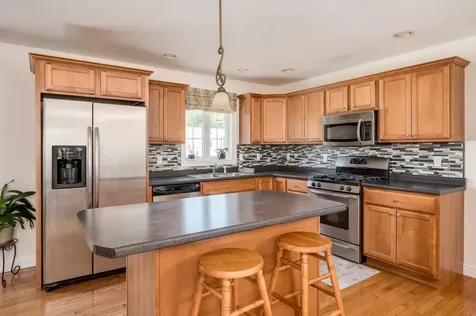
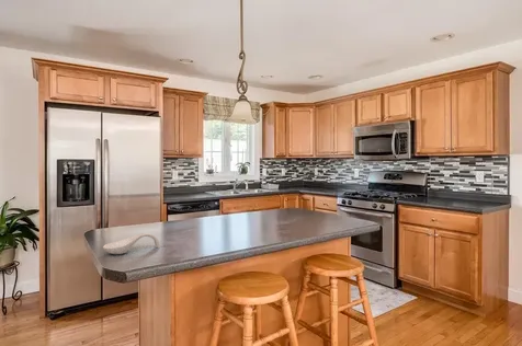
+ spoon rest (132, 242)
